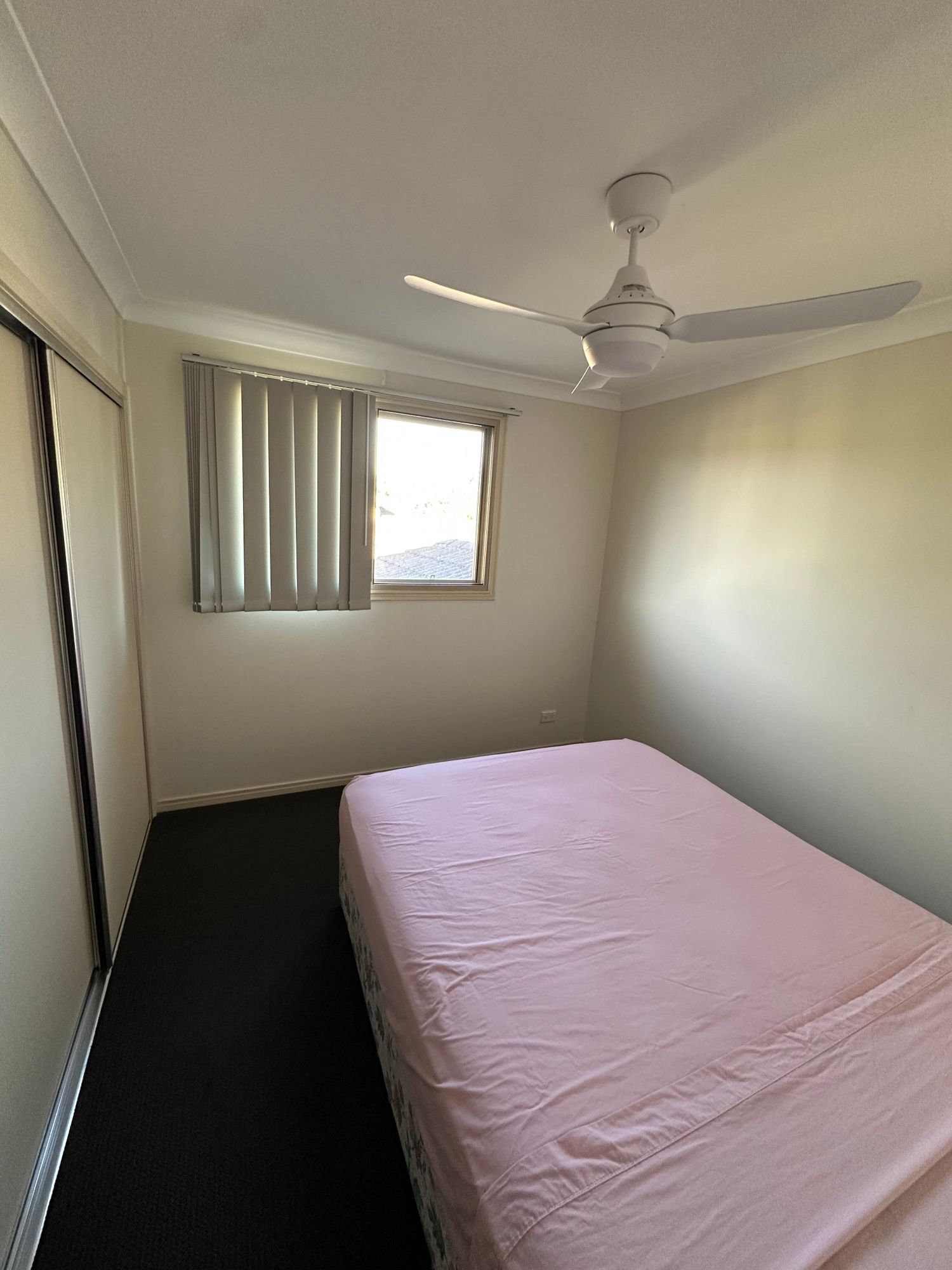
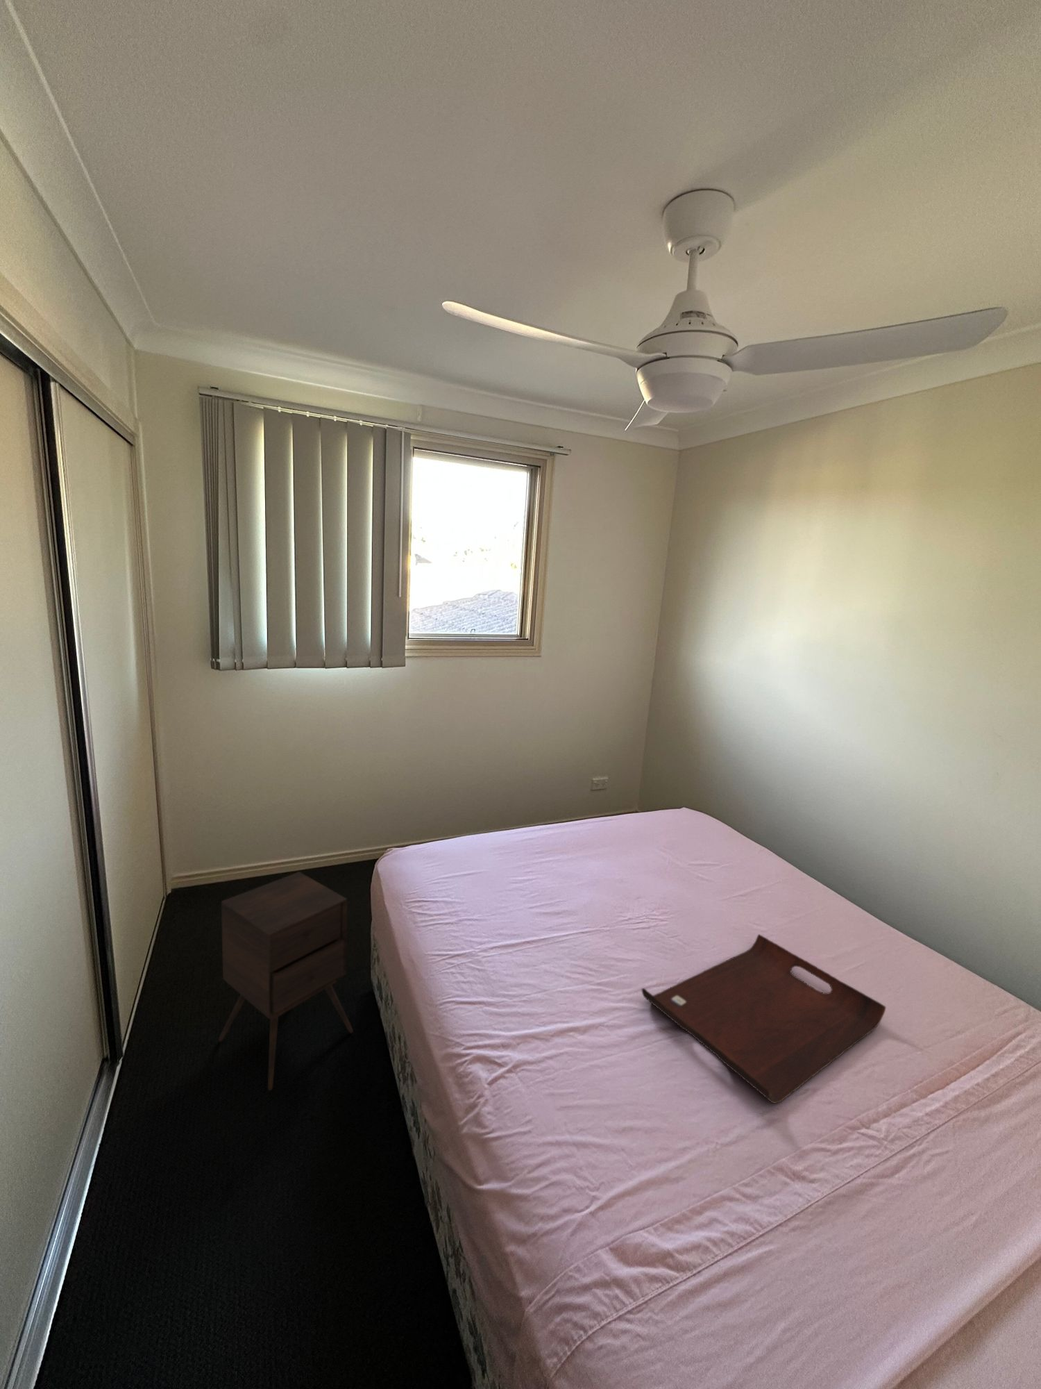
+ serving tray (761, 1005)
+ side table (288, 969)
